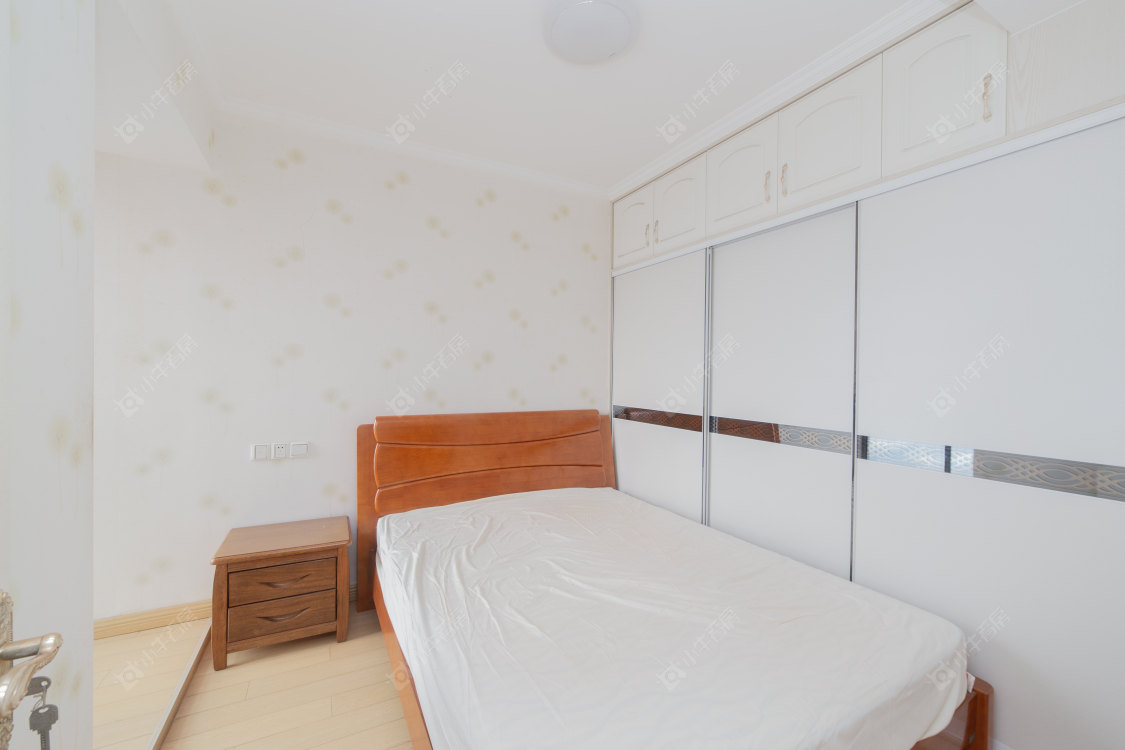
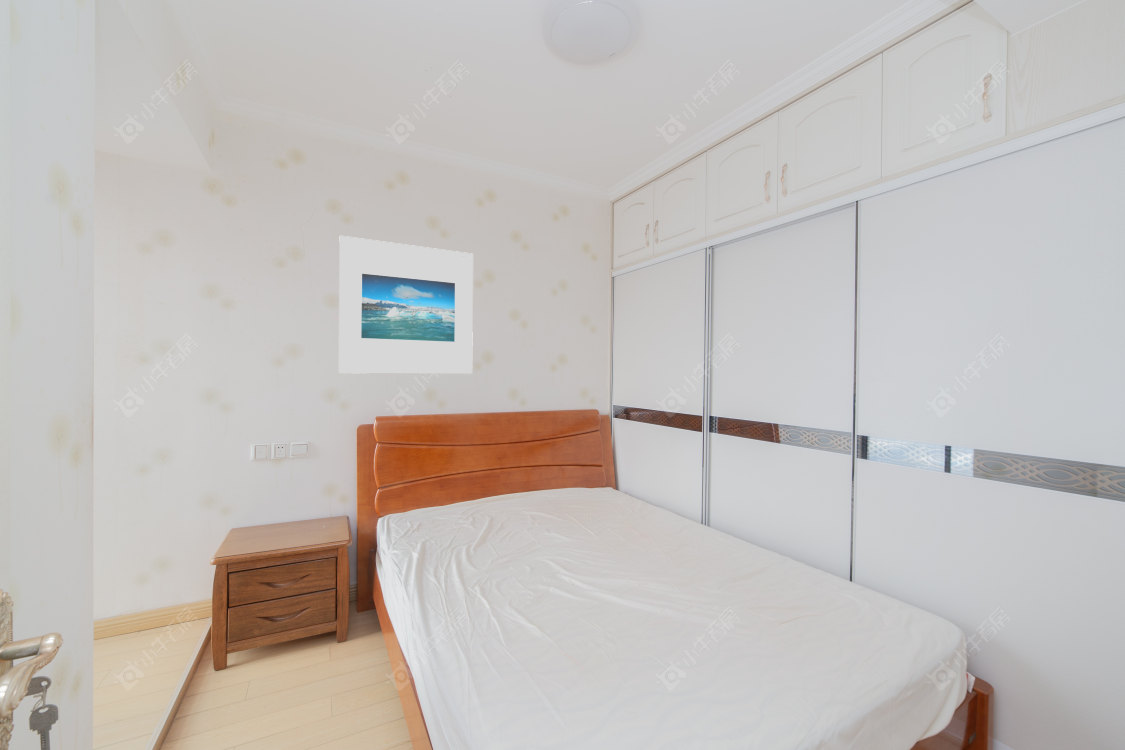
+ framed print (410, 309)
